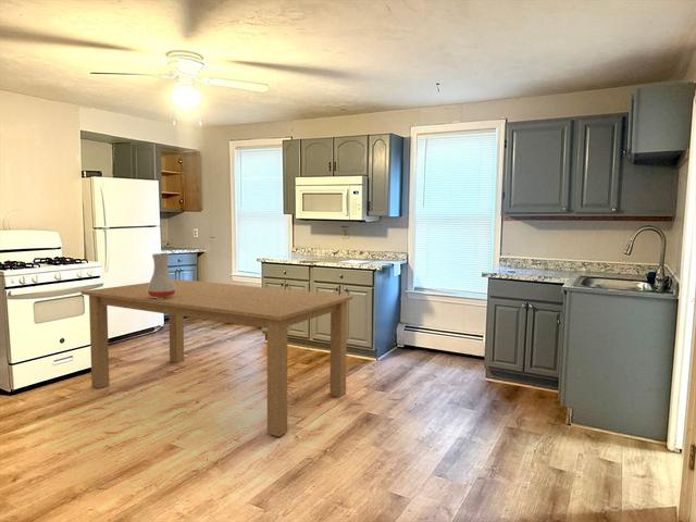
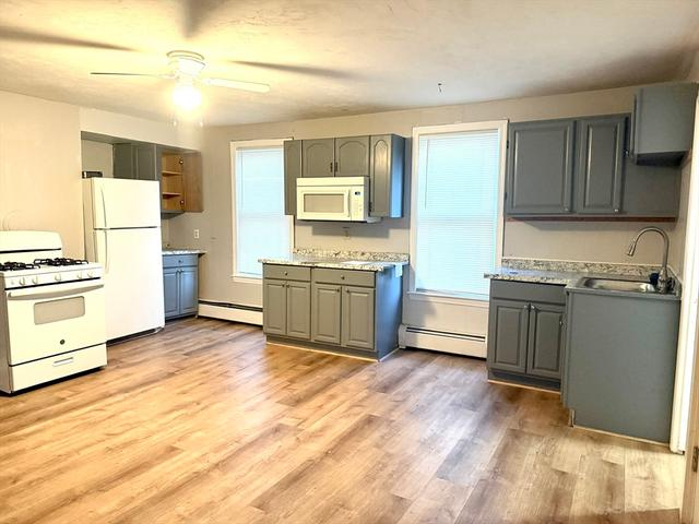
- vase (161, 275)
- dining table (220, 321)
